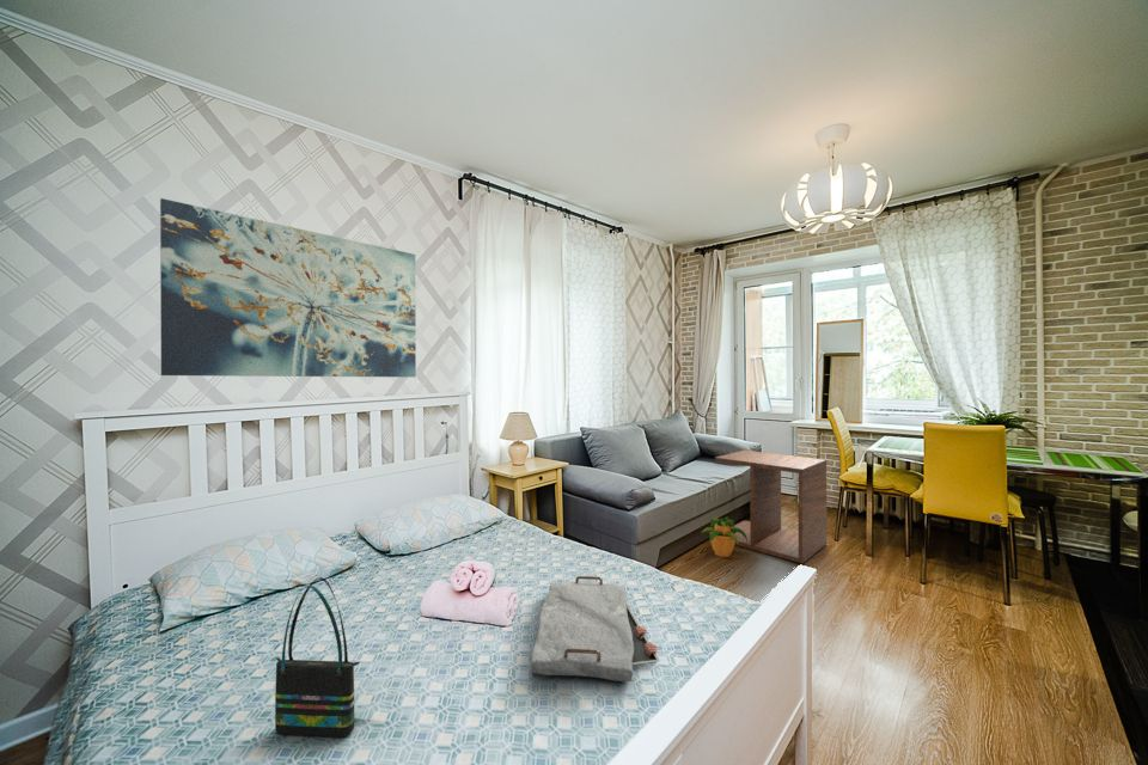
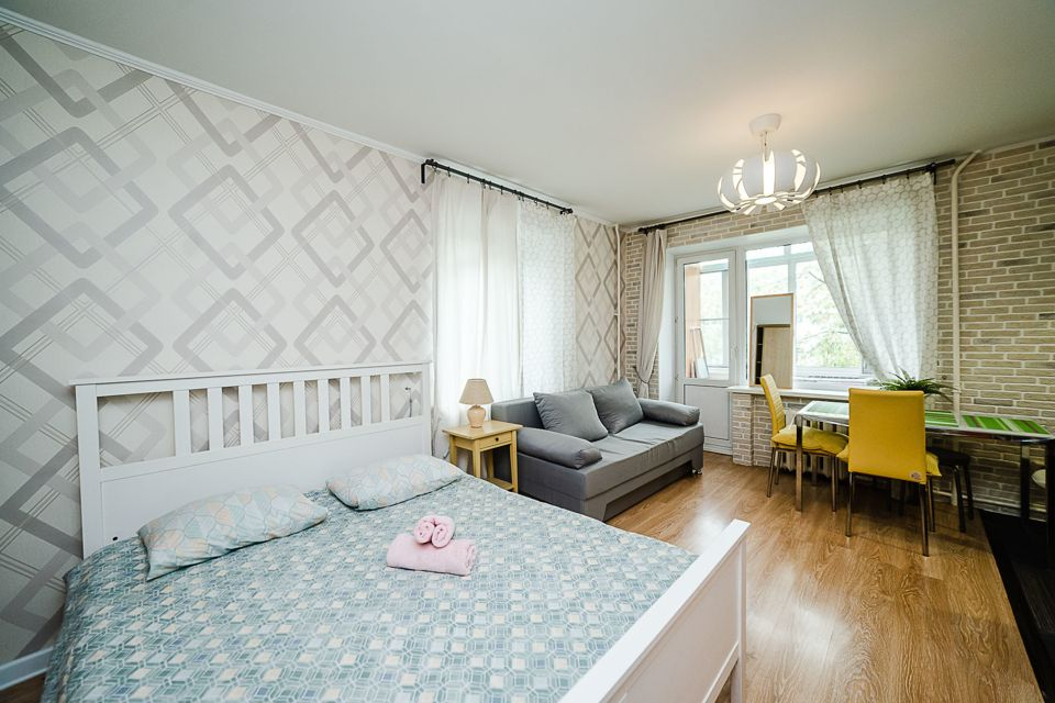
- serving tray (596, 619)
- wall art (310, 304)
- tote bag (316, 661)
- side table (769, 500)
- potted plant (721, 536)
